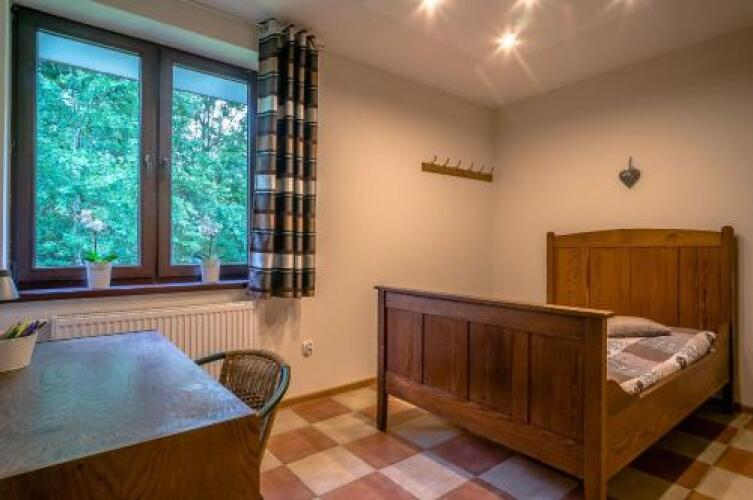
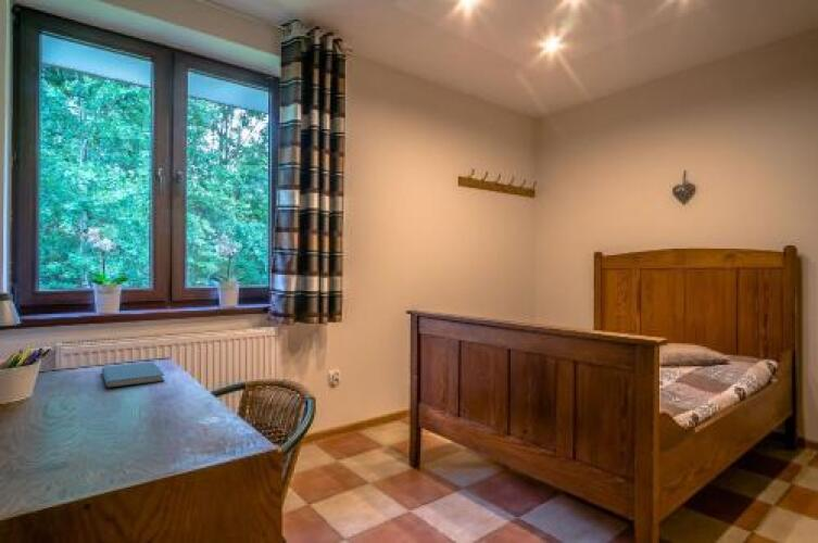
+ book (131, 374)
